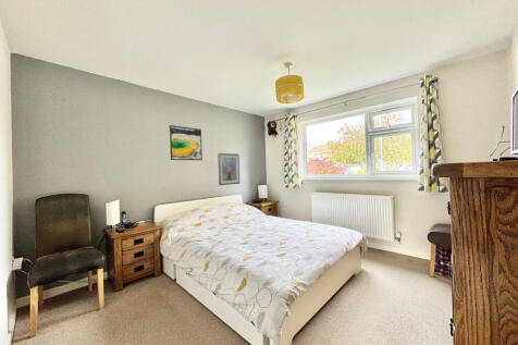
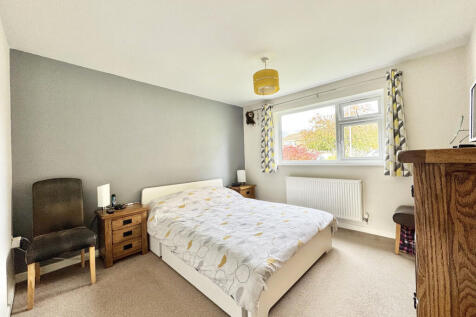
- picture frame (229, 169)
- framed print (186, 144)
